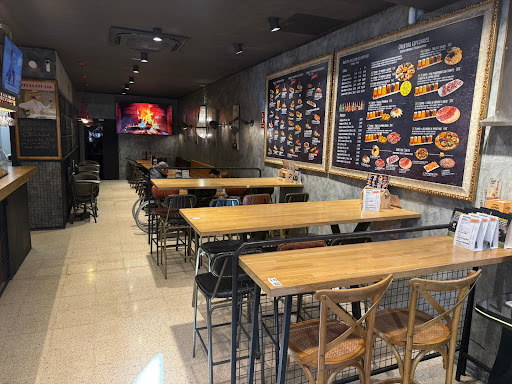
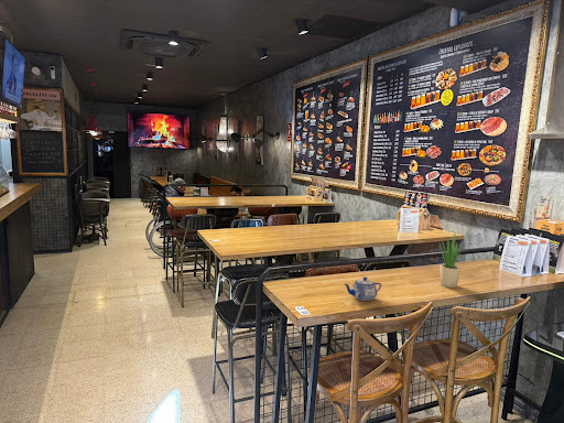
+ potted plant (448, 258)
+ teapot (362, 288)
